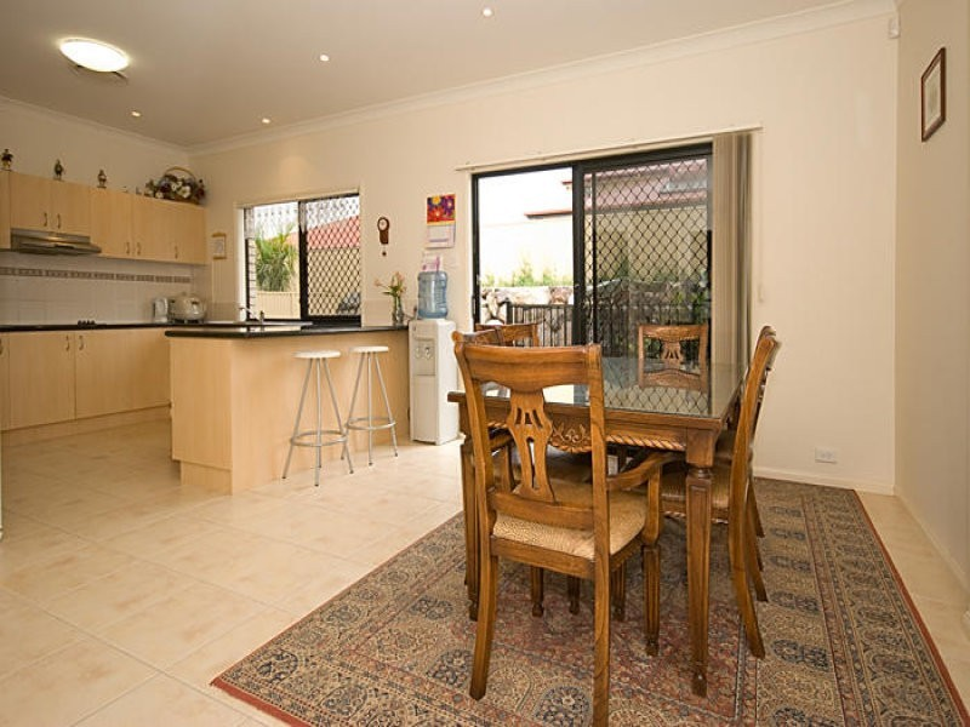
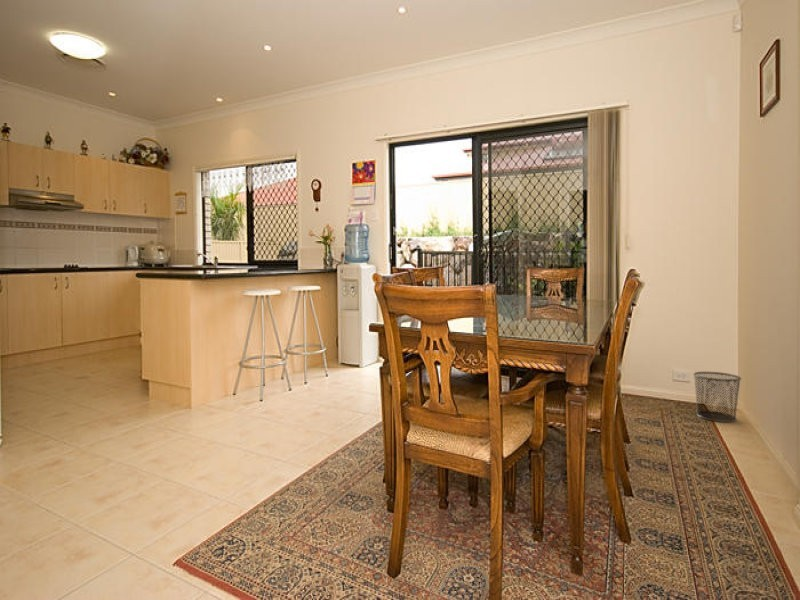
+ waste bin (716, 396)
